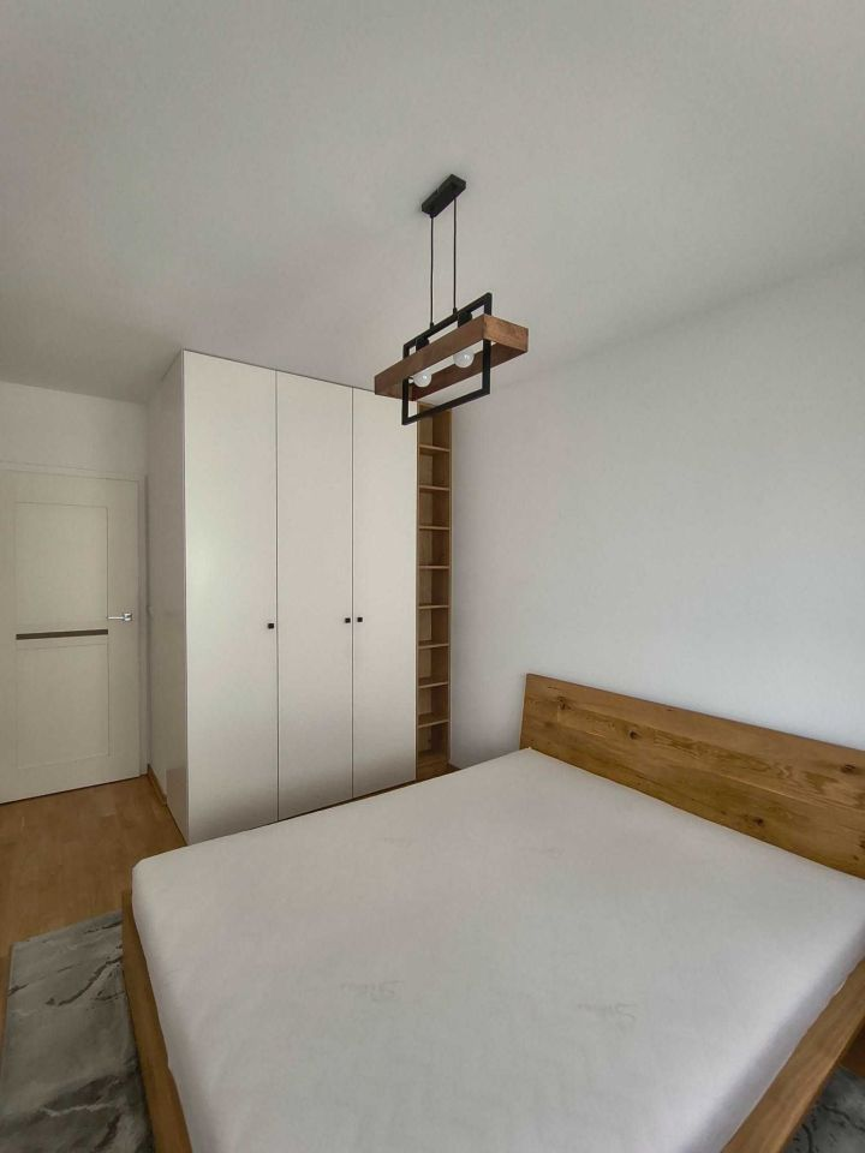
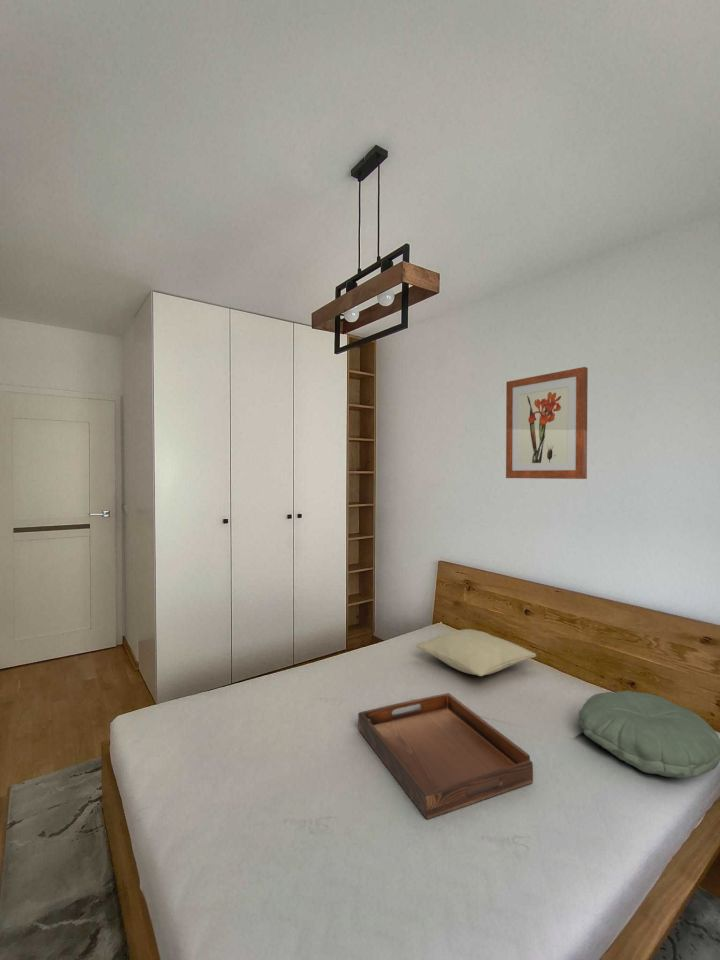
+ pillow (647, 728)
+ pillow (474, 650)
+ wall art (543, 426)
+ serving tray (439, 743)
